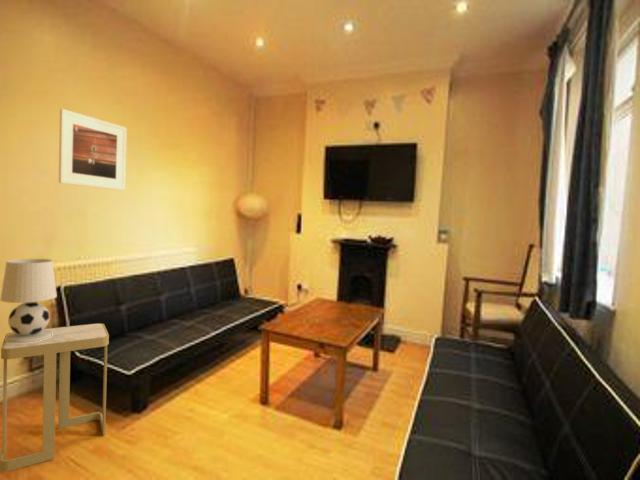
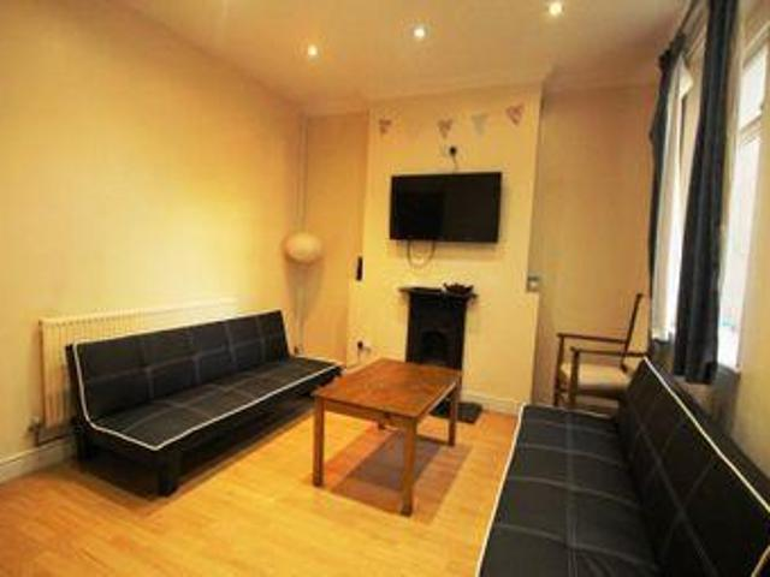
- table lamp (29, 298)
- side table (55, 389)
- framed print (95, 153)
